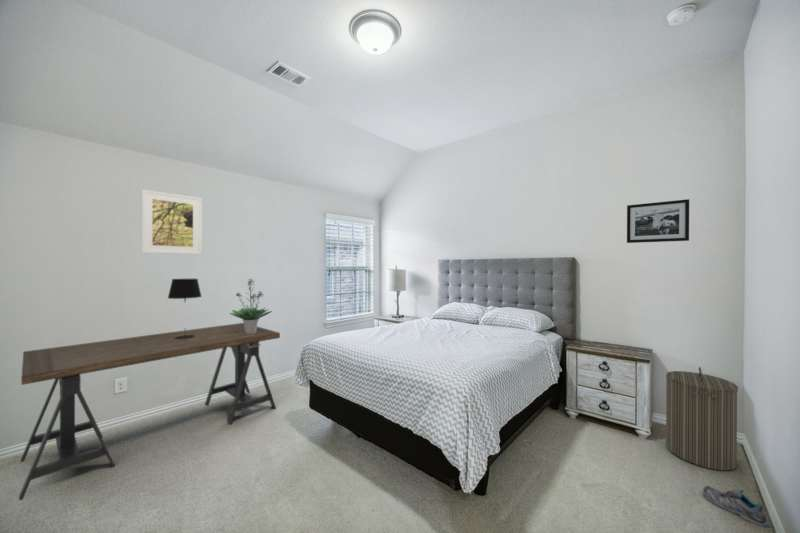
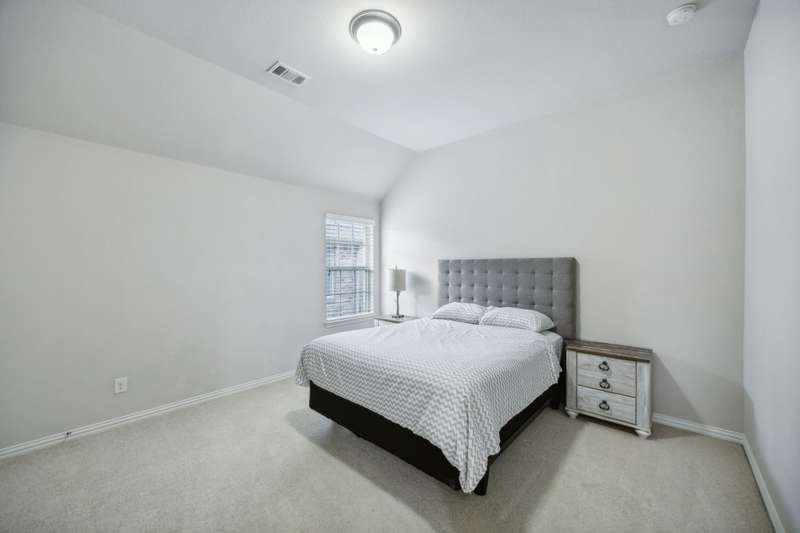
- potted plant (250, 305)
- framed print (173, 224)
- desk (166, 358)
- shoe (734, 498)
- picture frame (656, 222)
- laundry hamper (699, 411)
- table lamp (185, 300)
